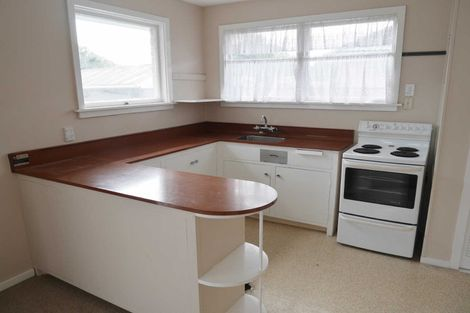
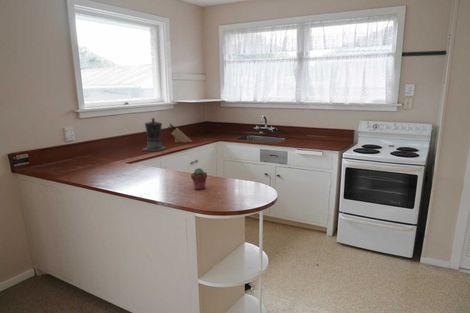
+ knife block (180, 132)
+ coffee maker (153, 133)
+ potted succulent (199, 178)
